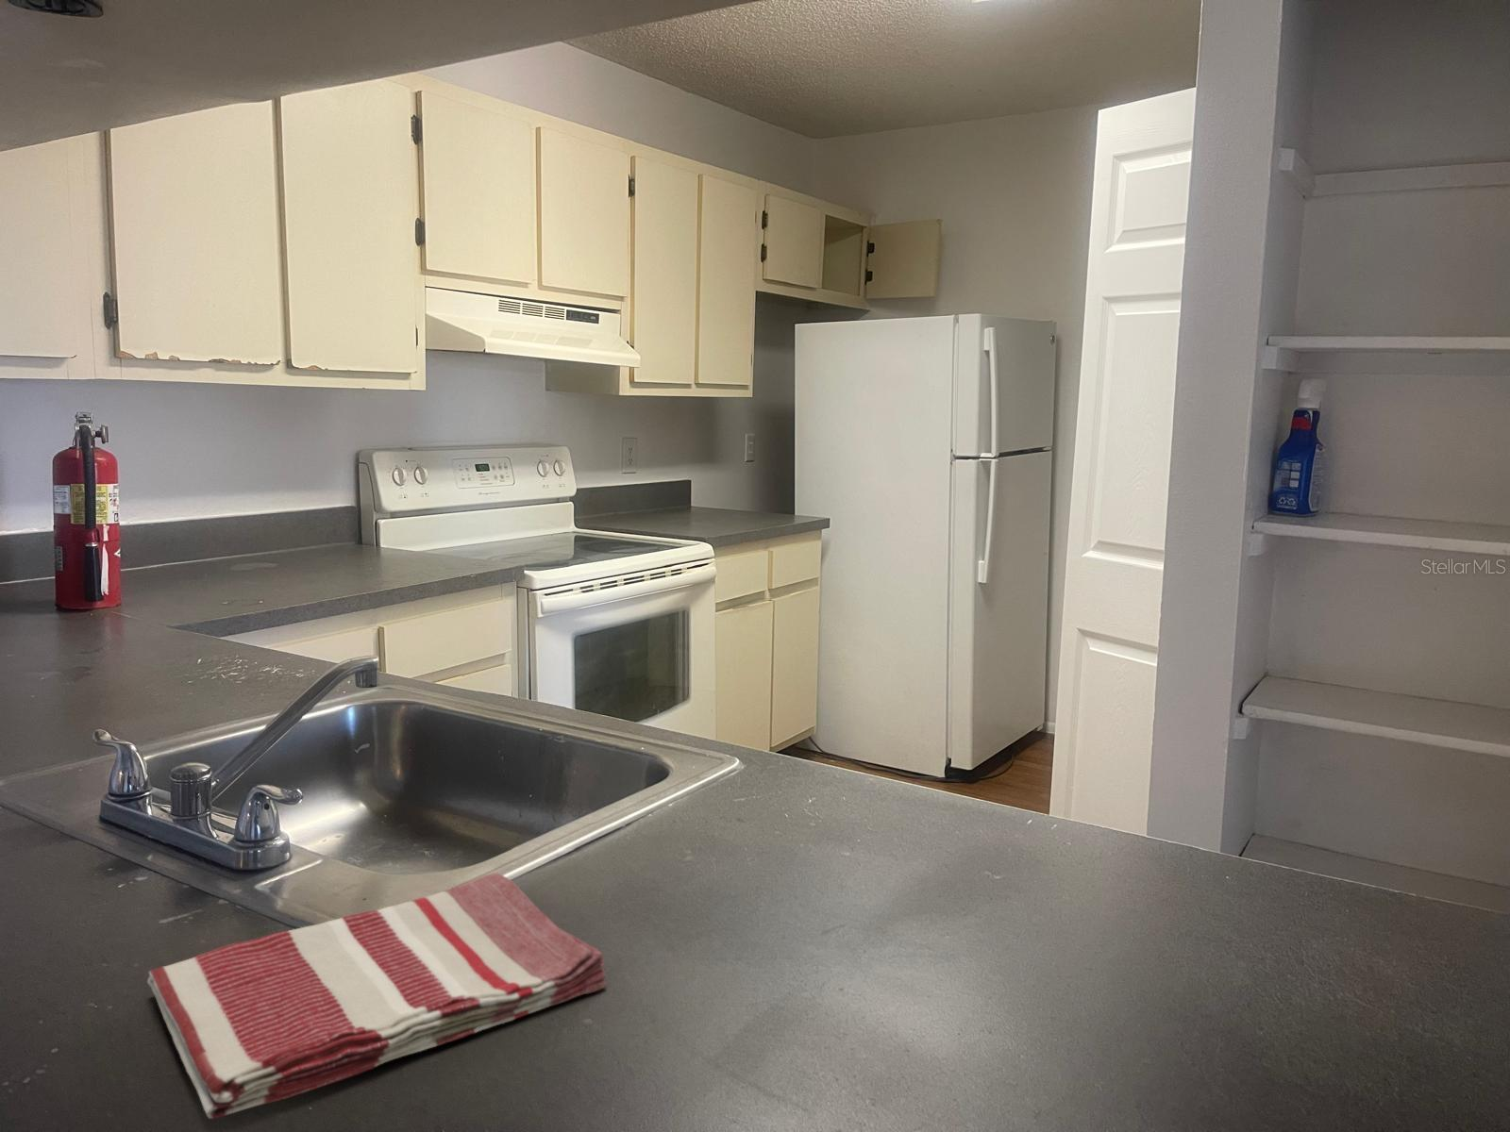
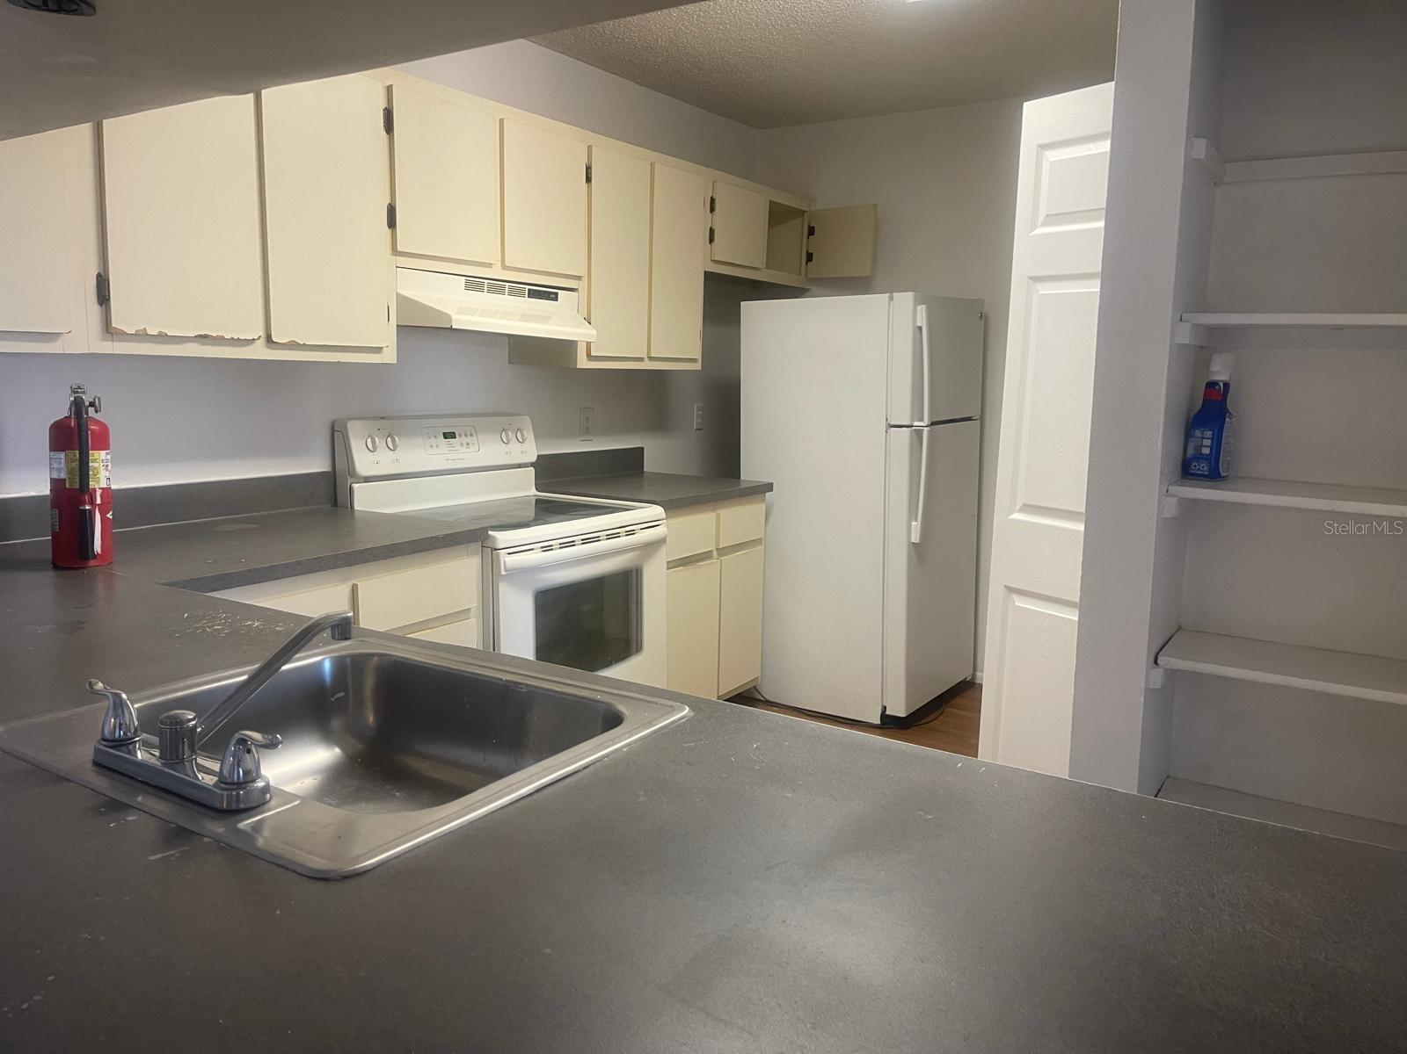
- dish towel (382, 969)
